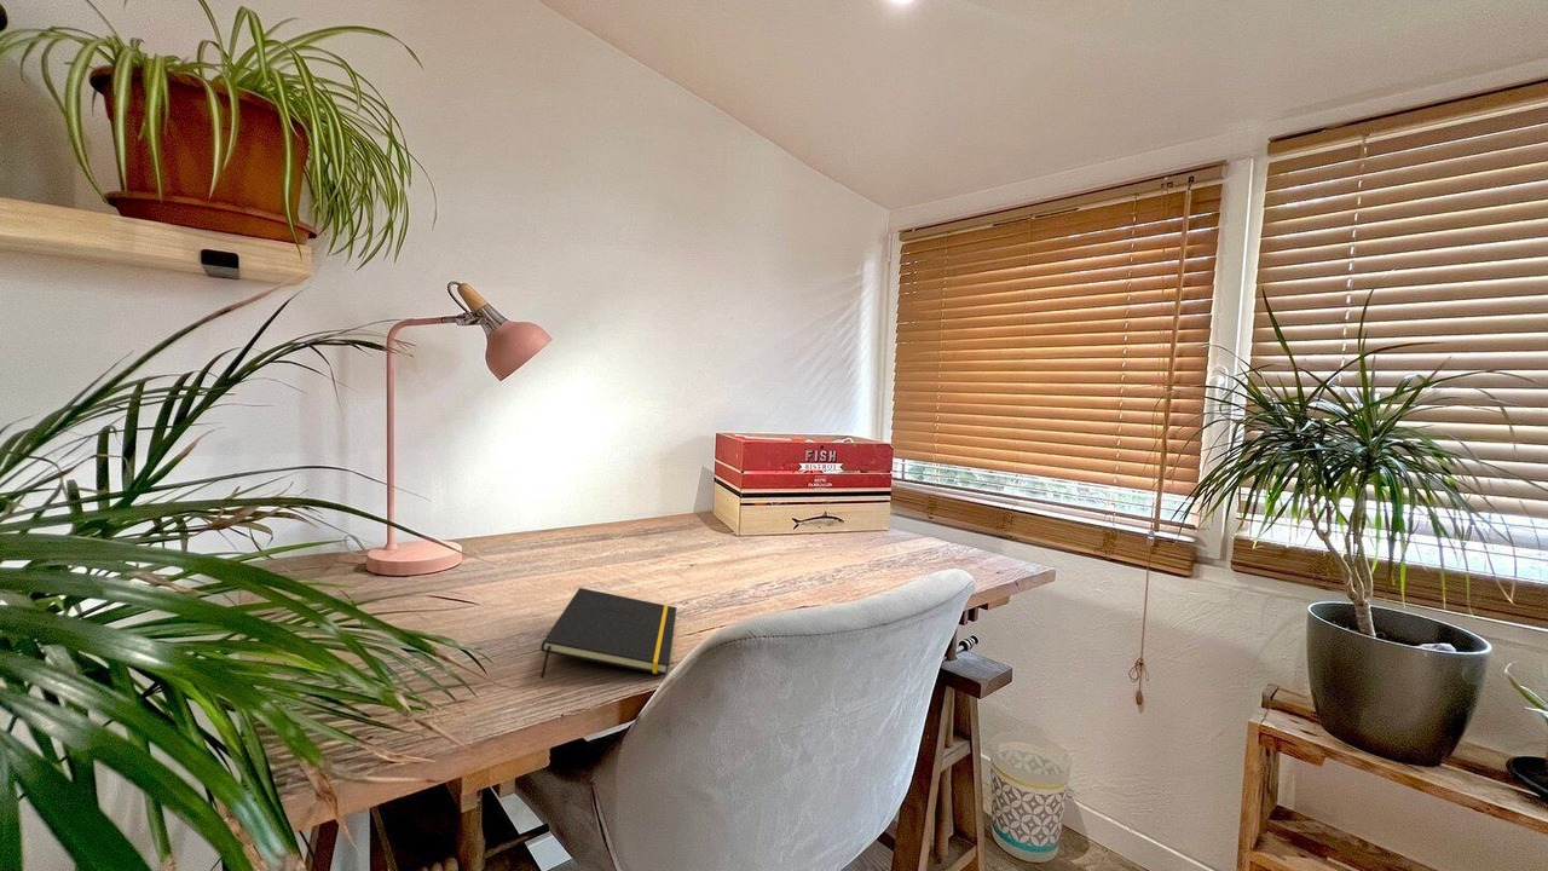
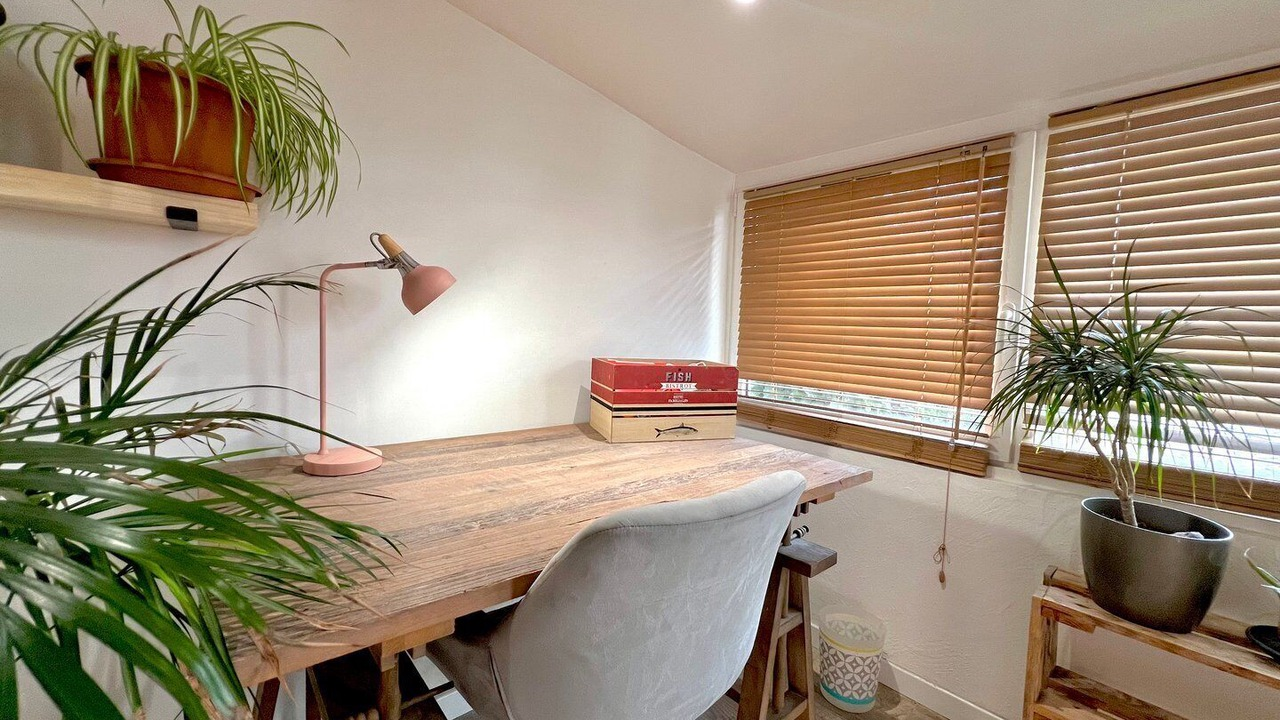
- notepad (617, 625)
